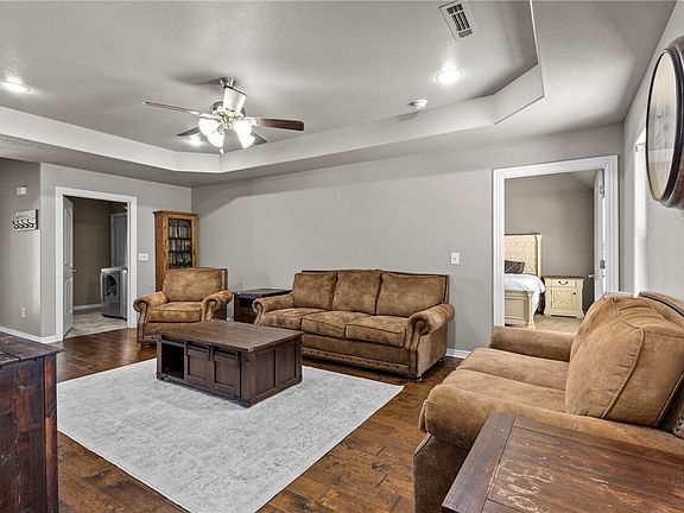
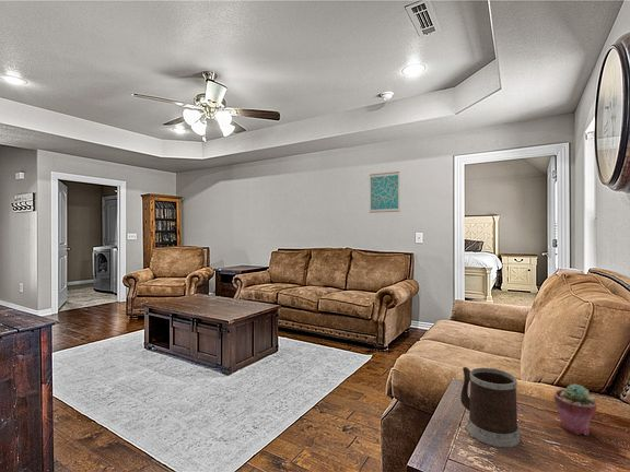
+ potted succulent (574, 405)
+ mug (487, 401)
+ wall art (384, 192)
